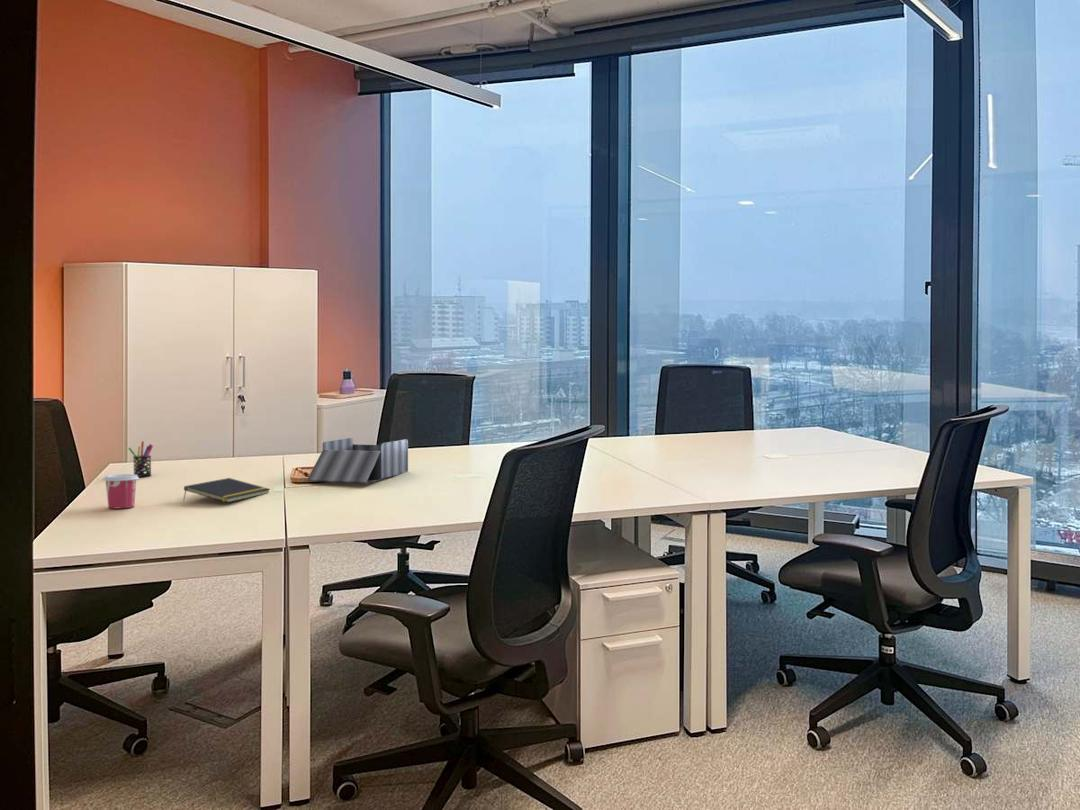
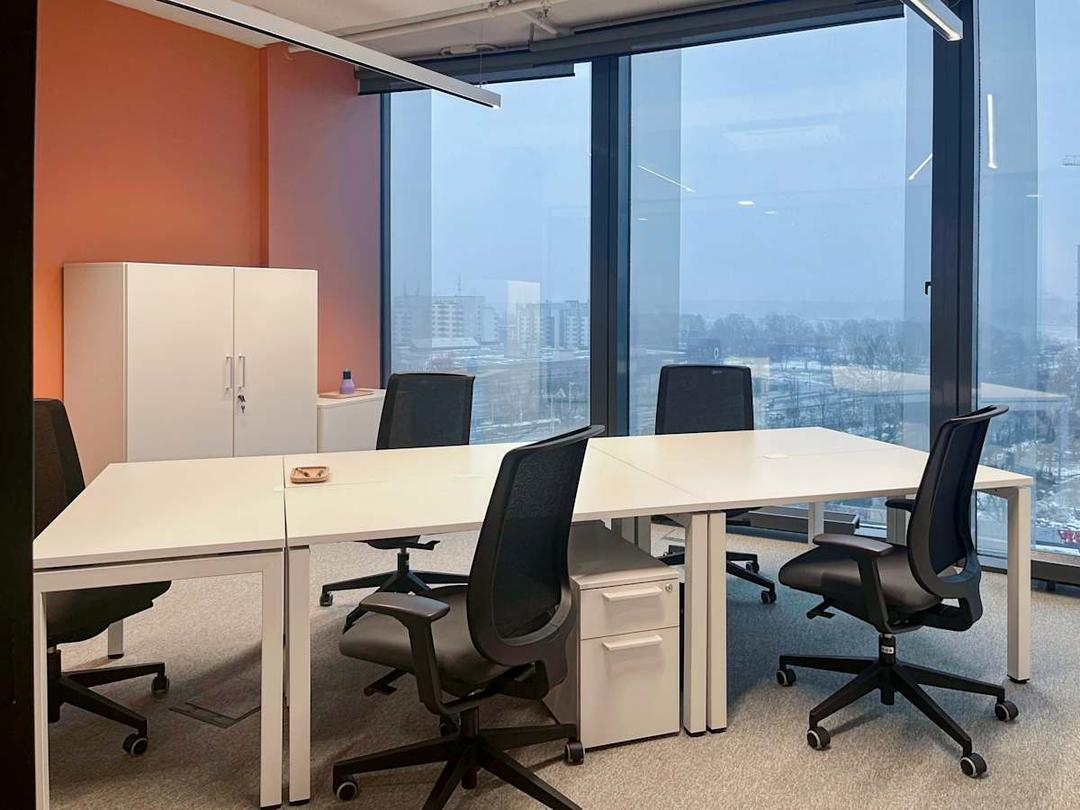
- desk organizer (359, 459)
- cup (121, 491)
- pen holder (140, 458)
- notepad (228, 489)
